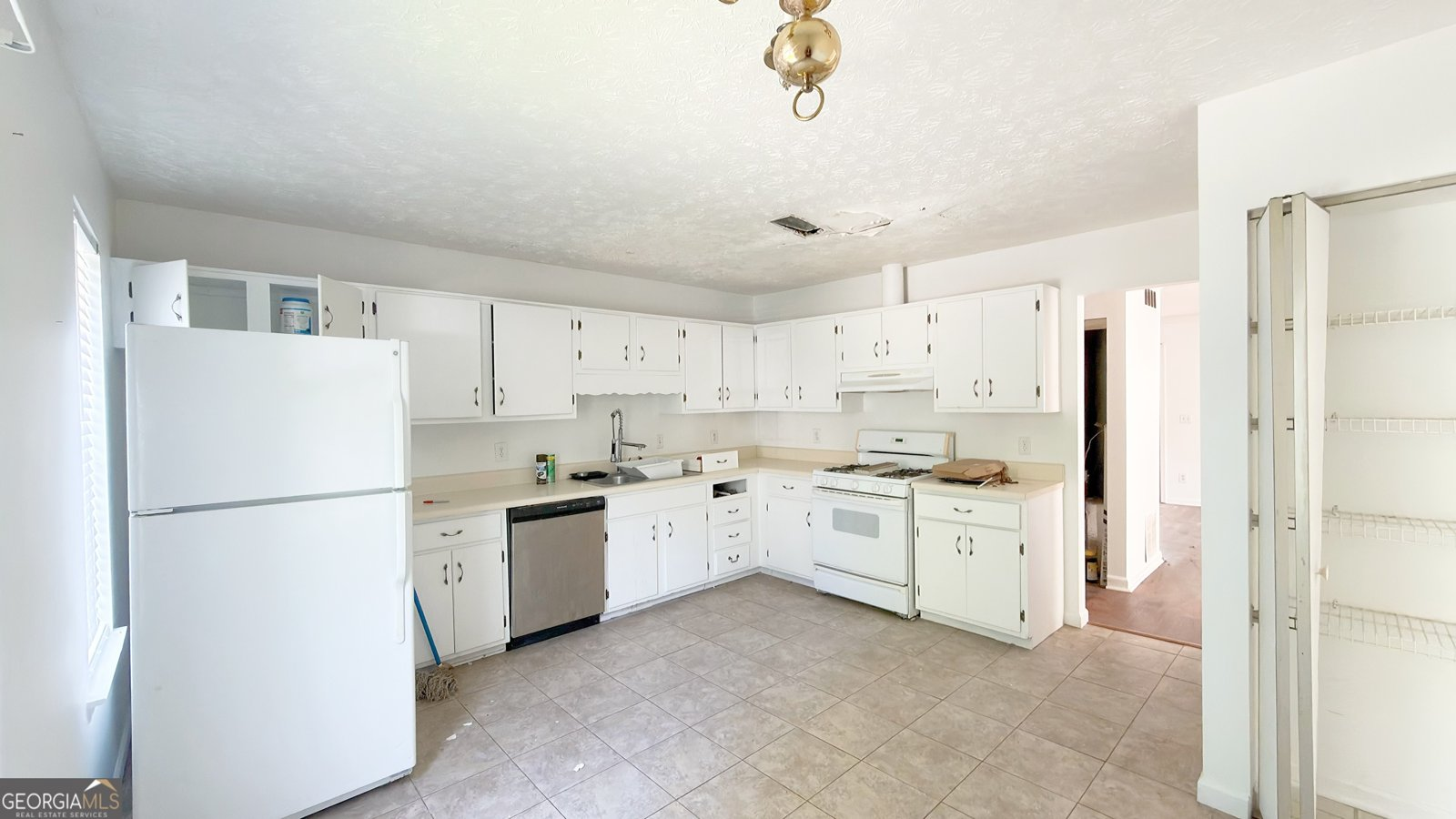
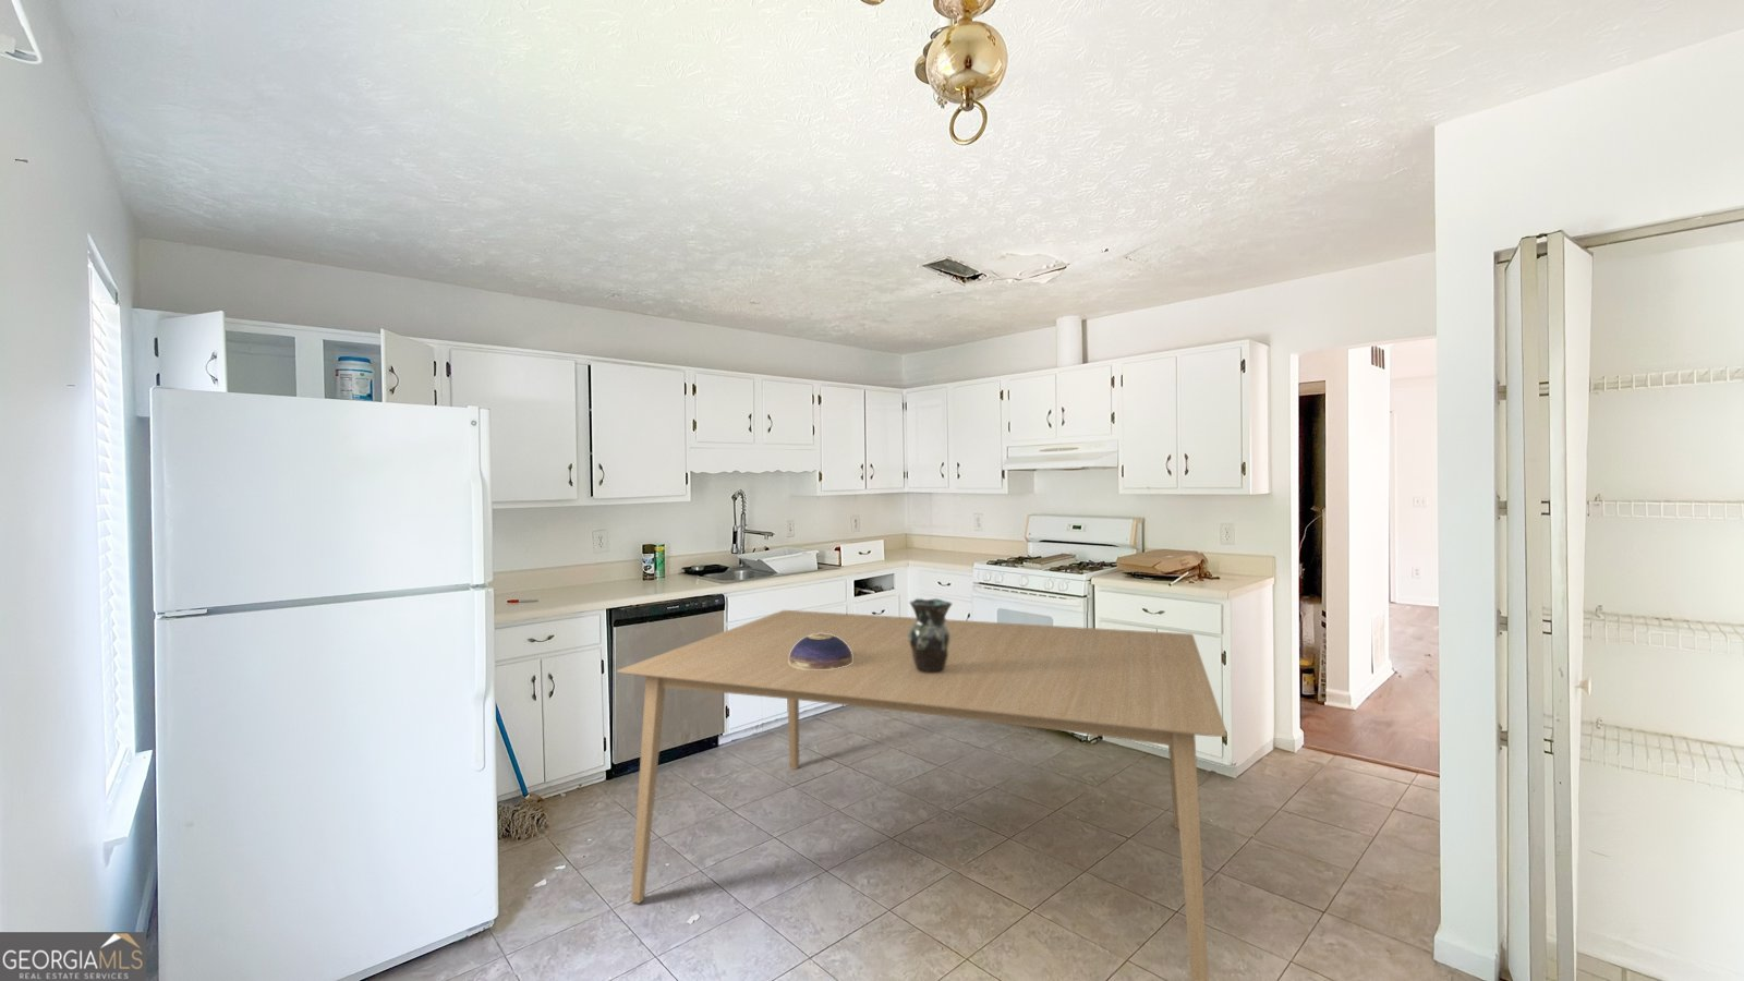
+ vase (928, 635)
+ decorative bowl (819, 647)
+ dining table (929, 714)
